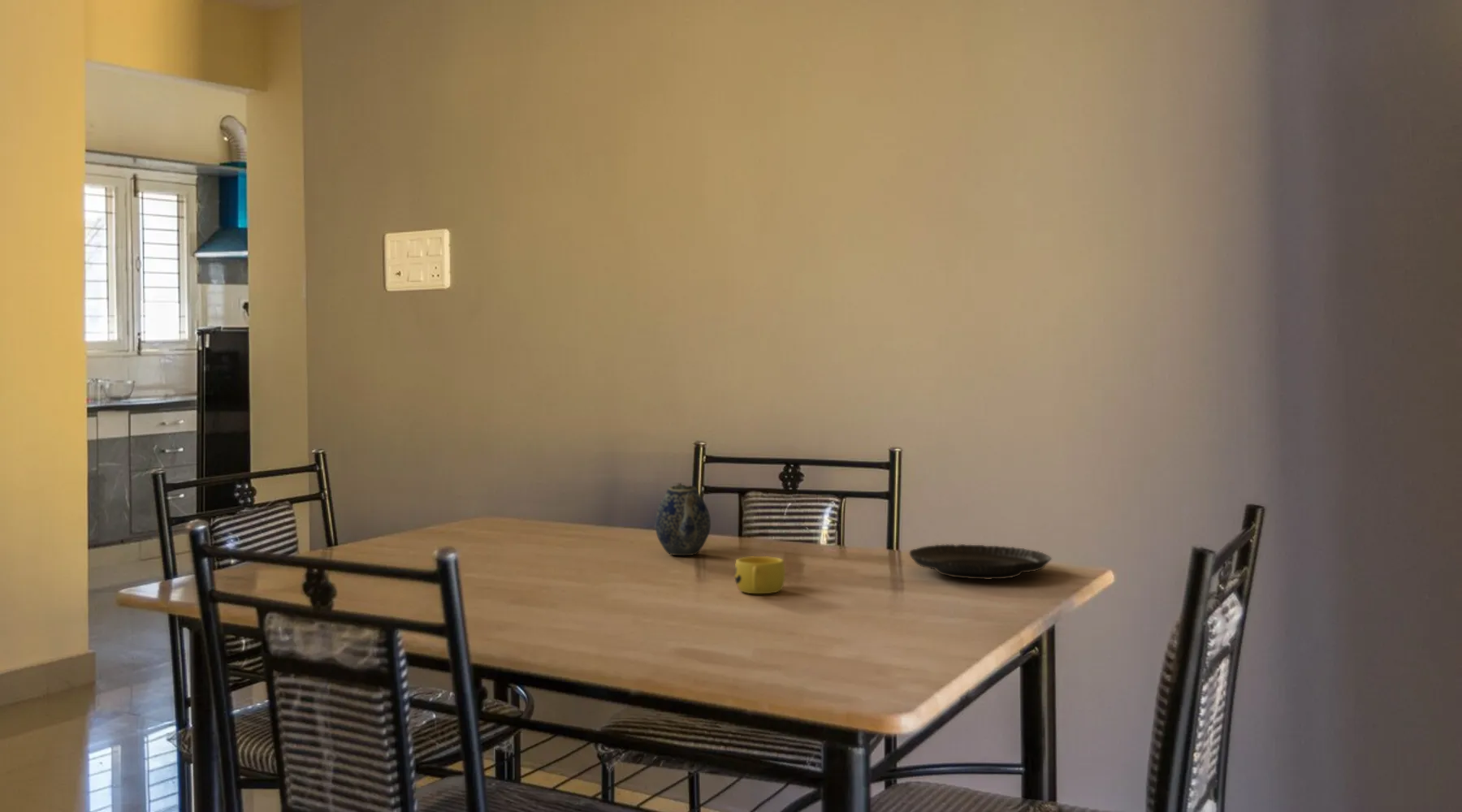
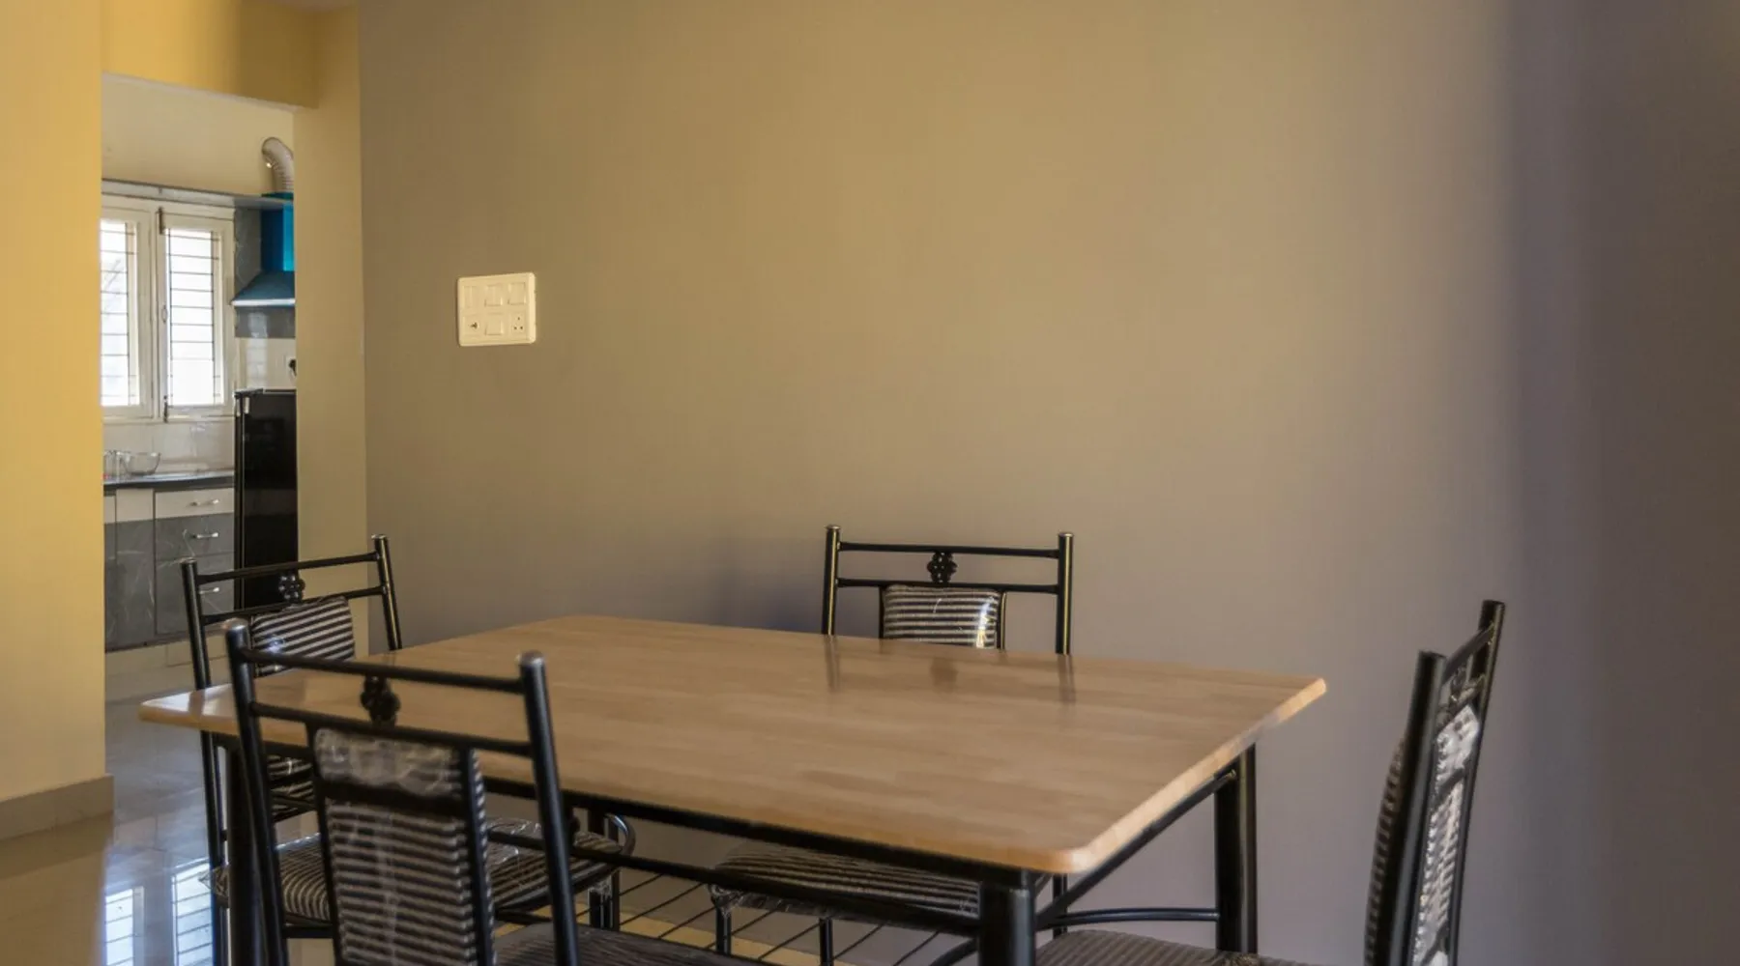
- tart tin (979, 563)
- cup (759, 576)
- teapot (683, 517)
